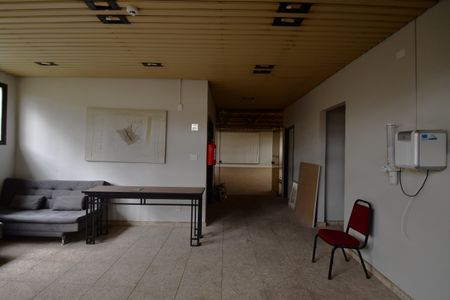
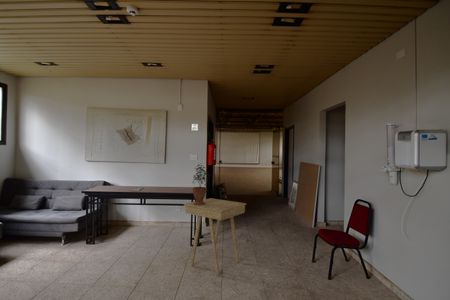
+ side table (215, 233)
+ potted plant (201, 183)
